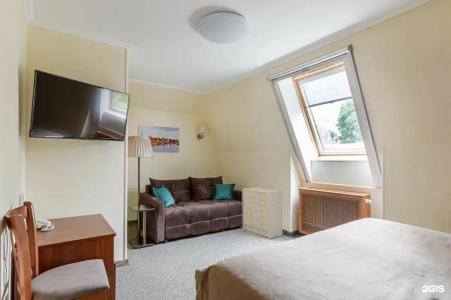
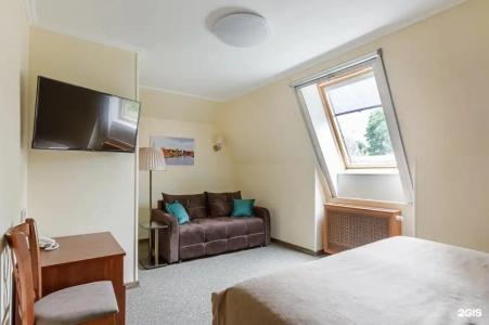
- dresser (261, 211)
